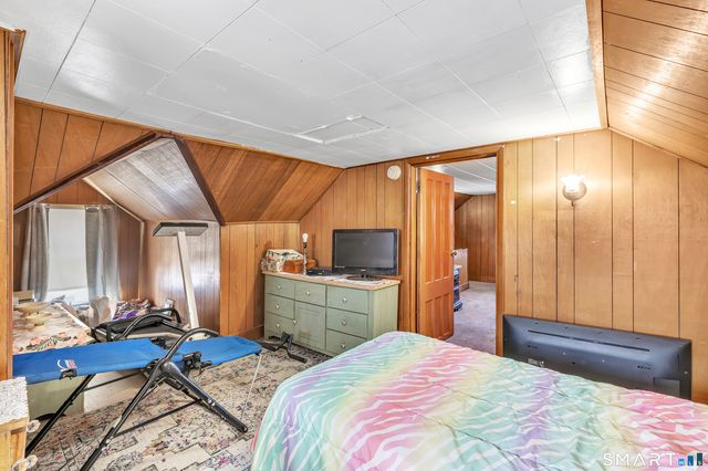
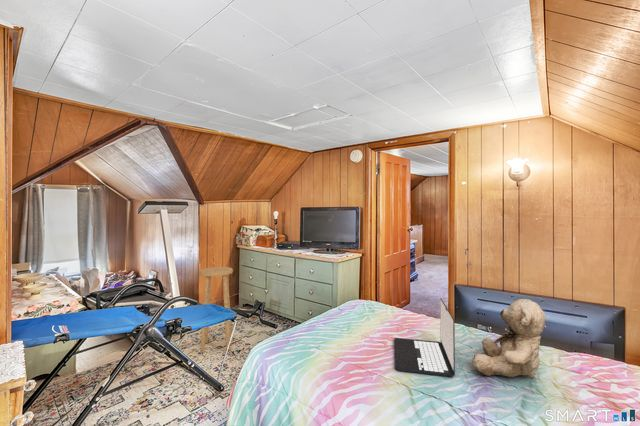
+ stool (224, 306)
+ laptop (420, 340)
+ teddy bear (503, 334)
